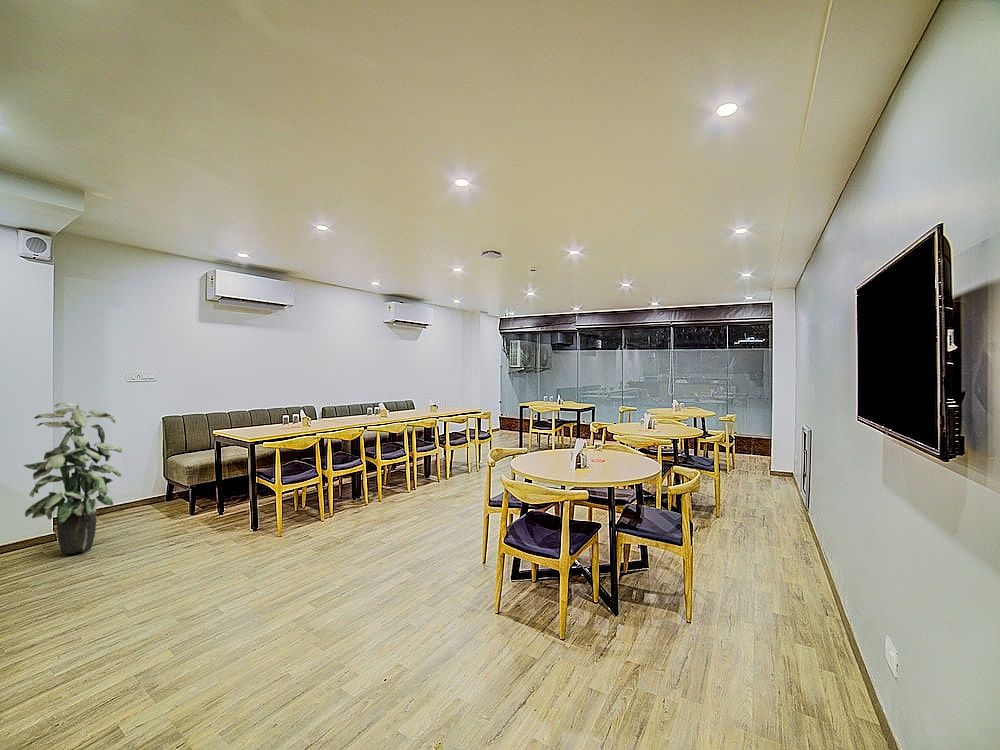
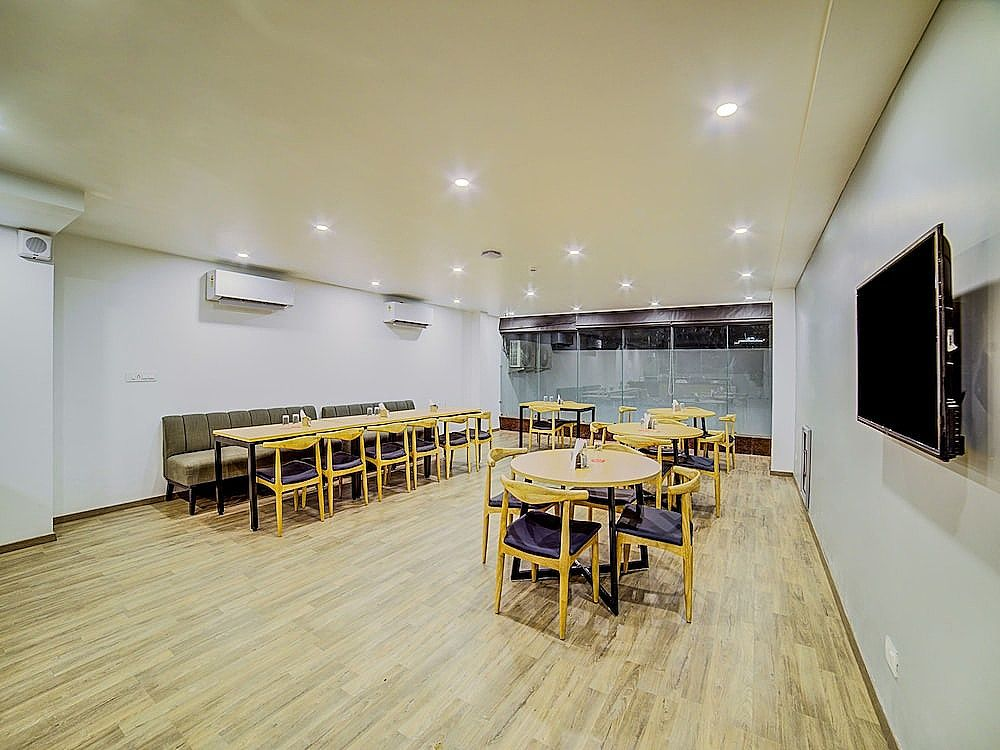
- indoor plant (72, 476)
